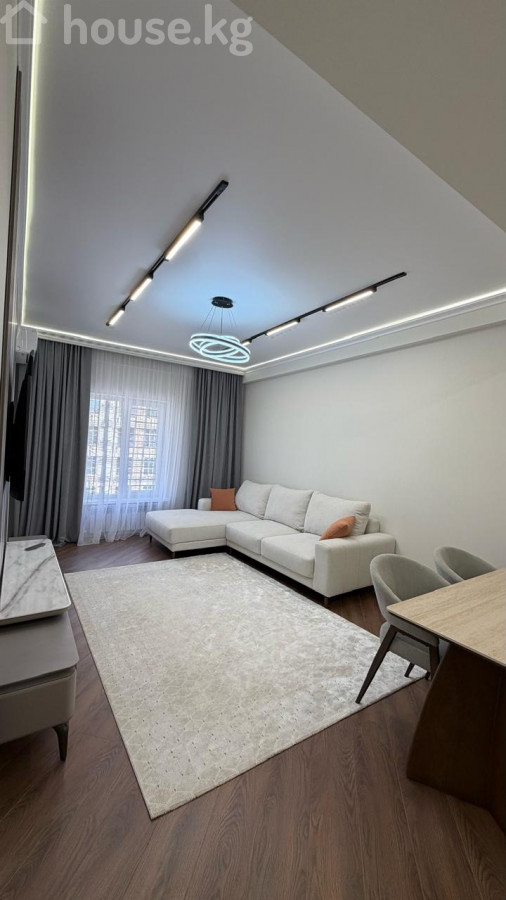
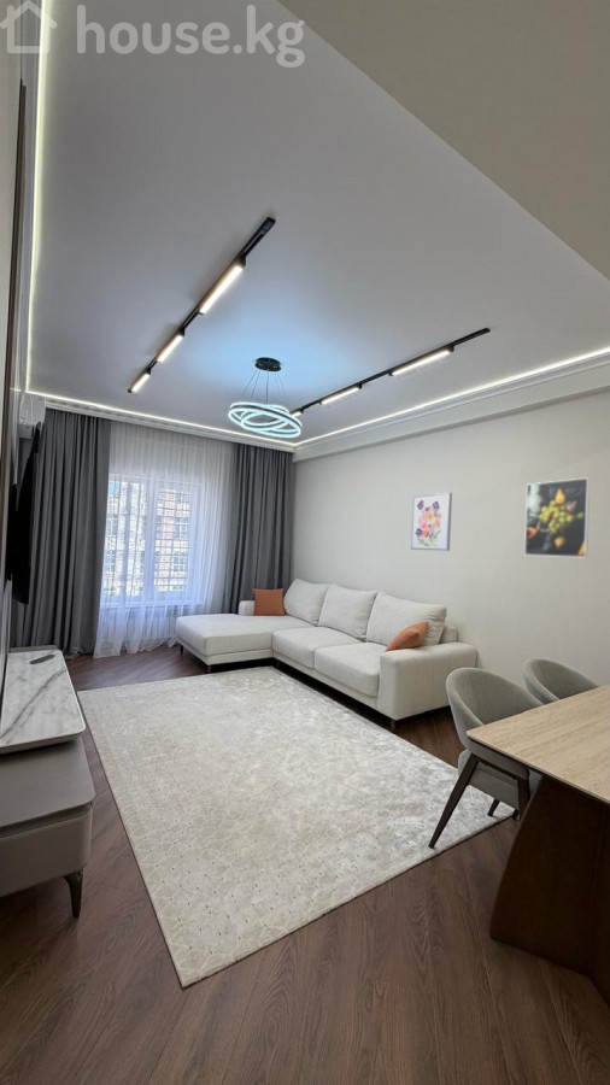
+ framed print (555, 518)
+ wall art (430, 522)
